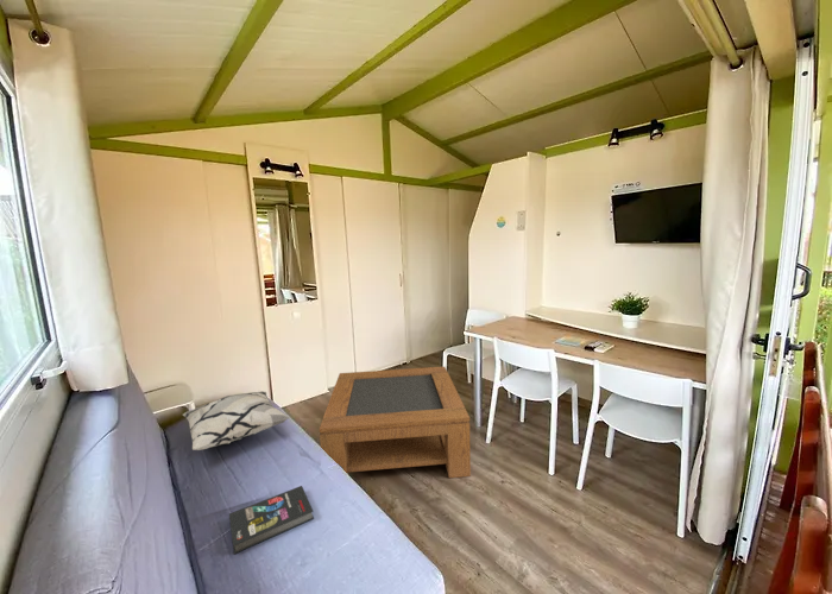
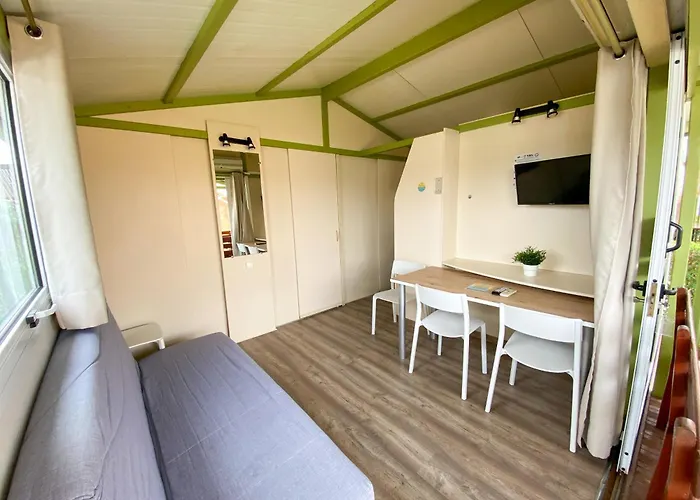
- coffee table (395, 416)
- book (271, 516)
- decorative pillow (234, 416)
